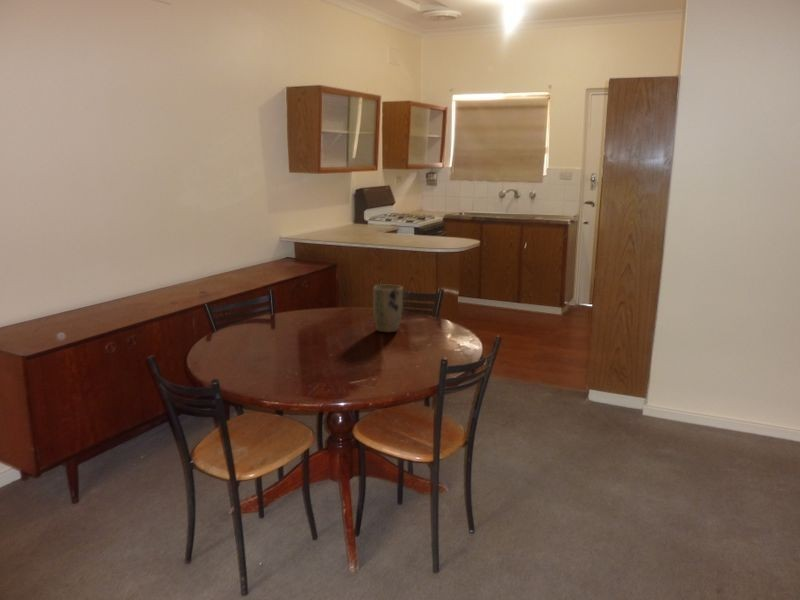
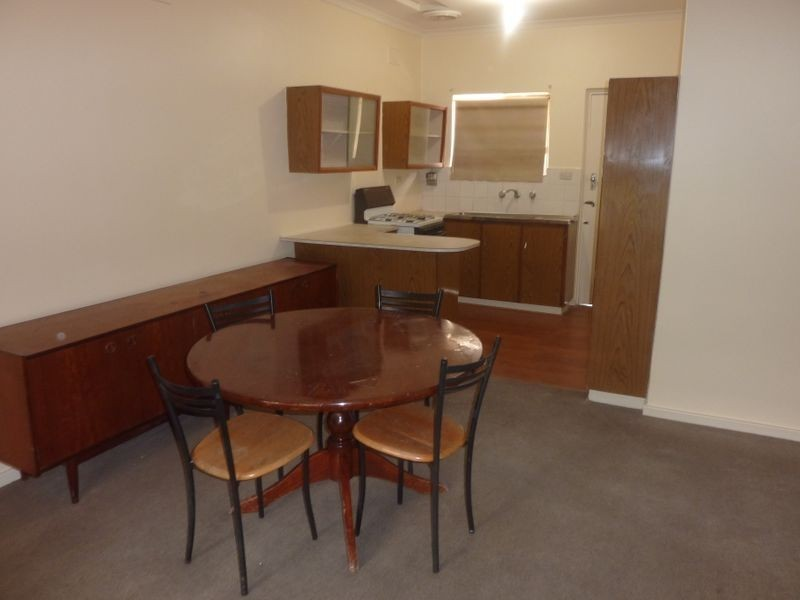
- plant pot (387, 308)
